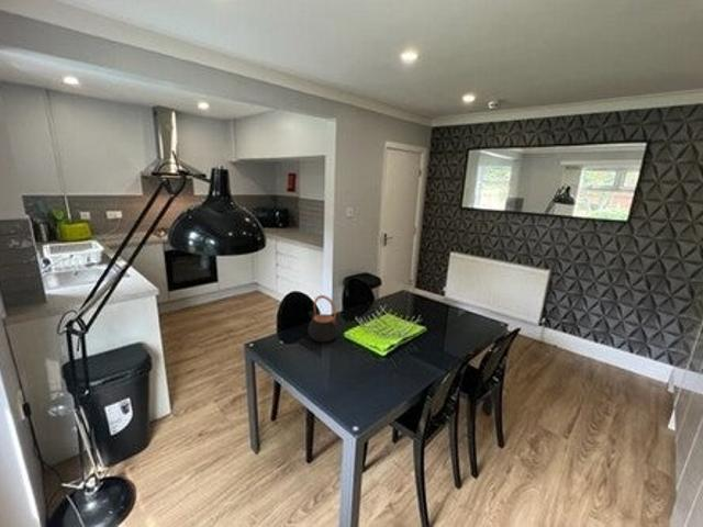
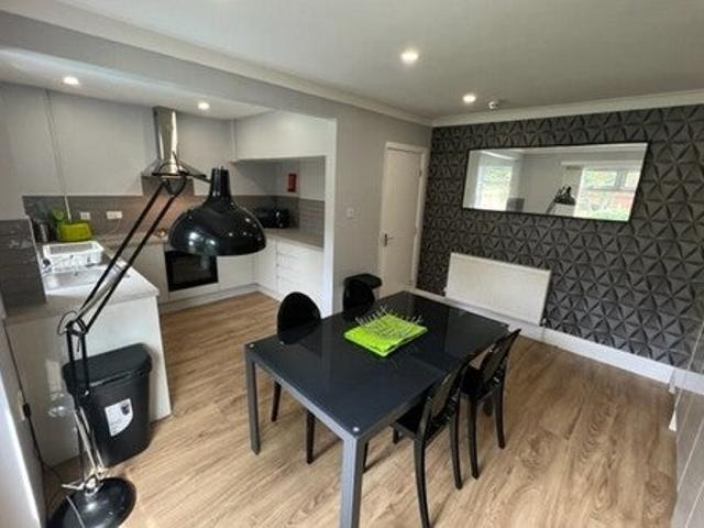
- teapot (321, 315)
